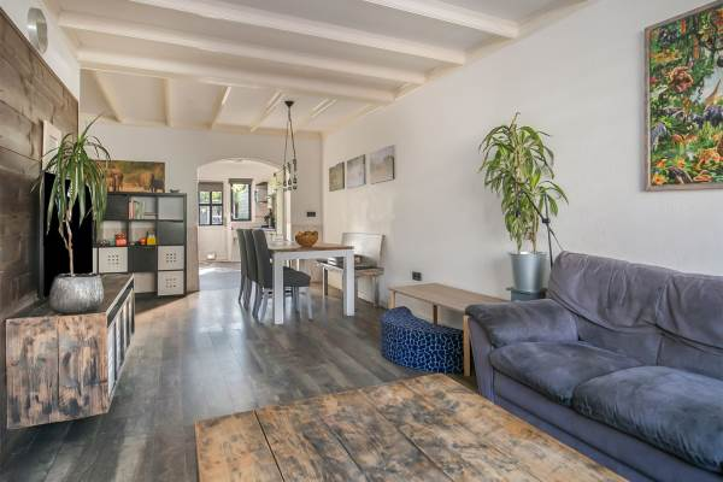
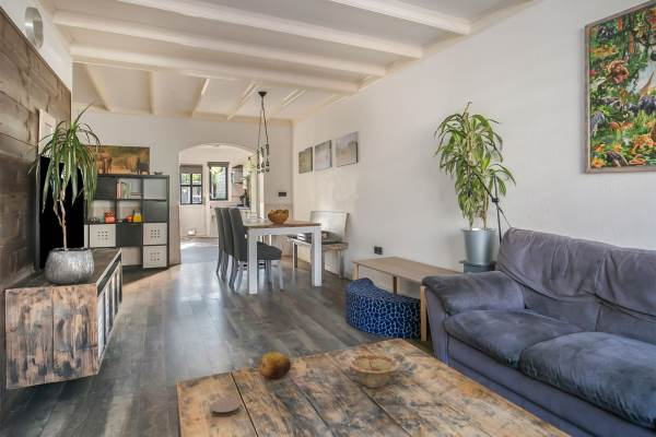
+ fruit (274, 364)
+ dish (374, 371)
+ coaster (225, 406)
